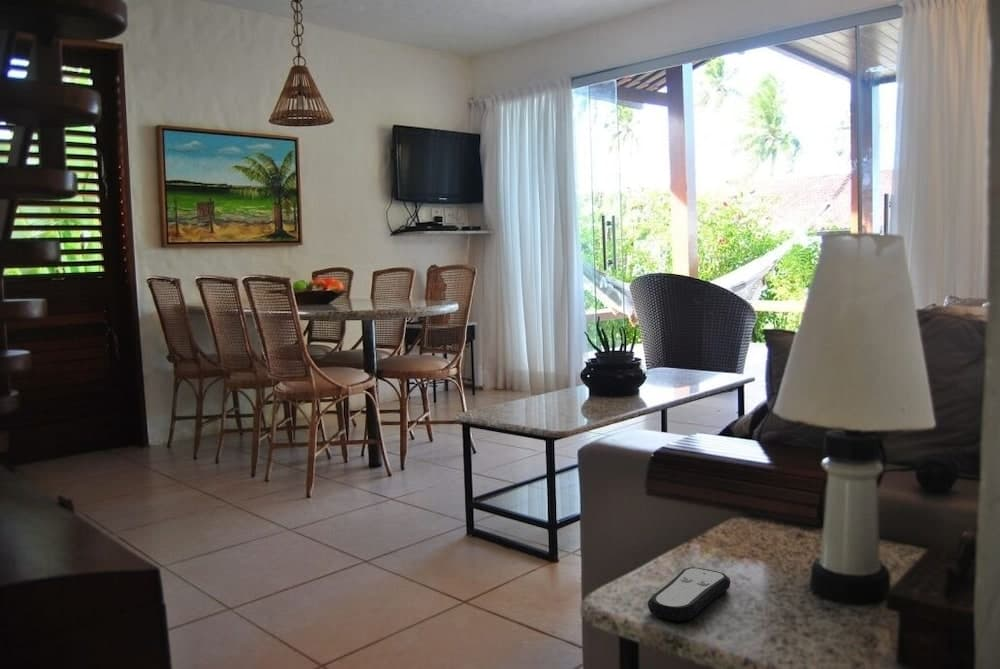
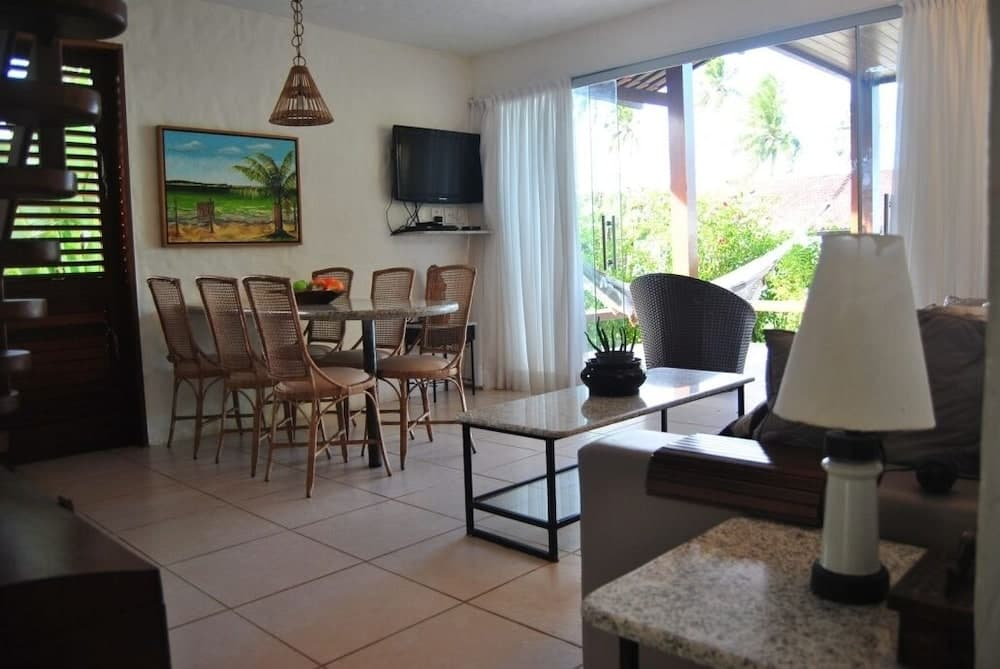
- remote control (688, 592)
